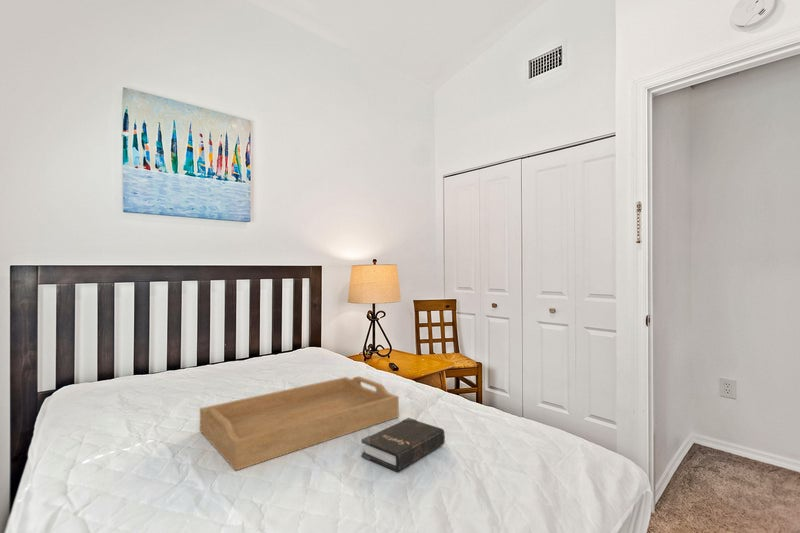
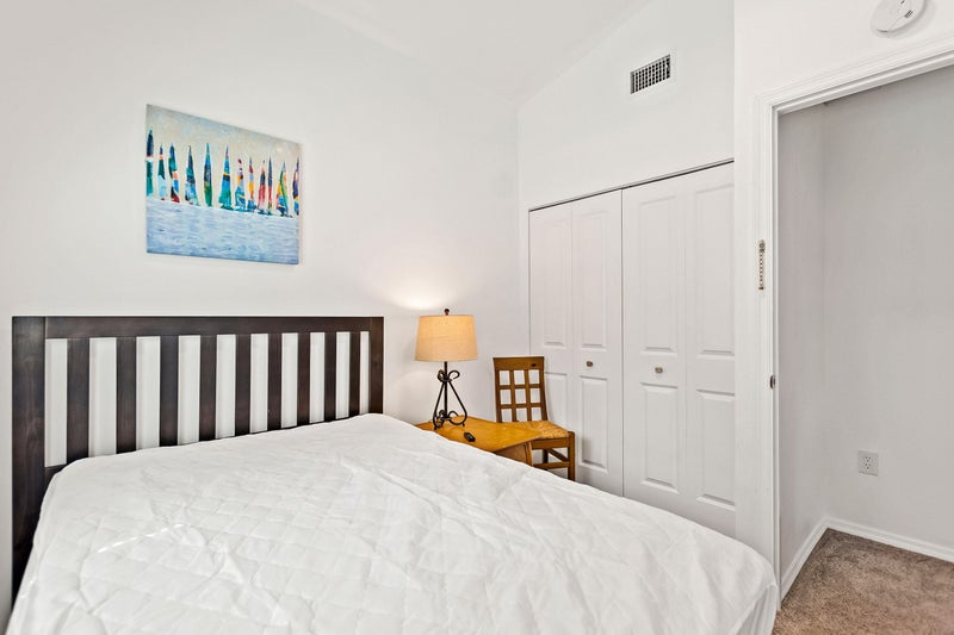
- hardback book (404, 442)
- serving tray (303, 409)
